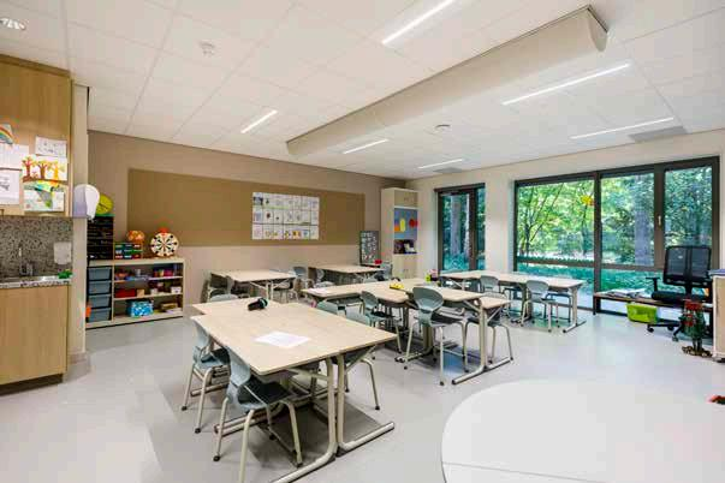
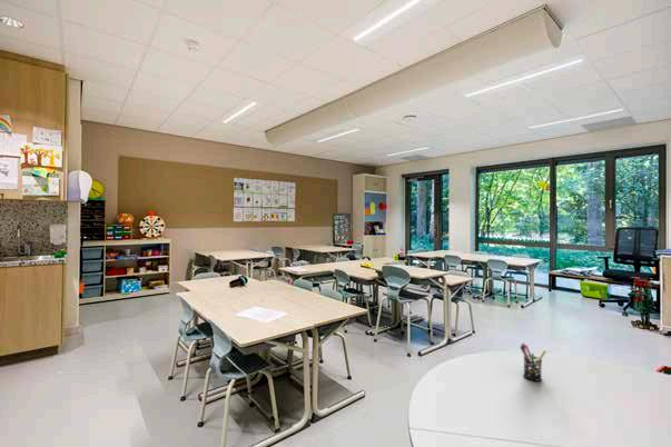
+ pen holder (531, 361)
